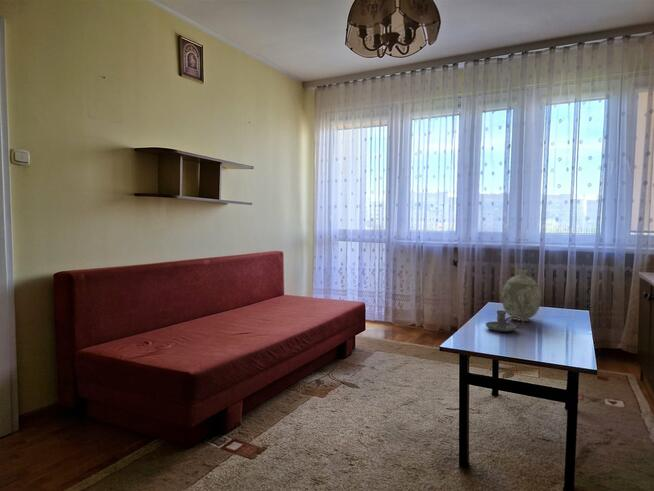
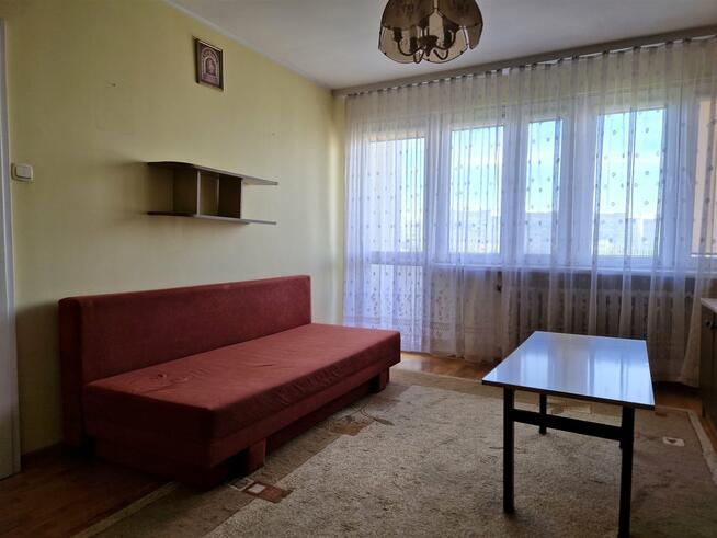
- decorative vase (521, 294)
- candle holder (504, 320)
